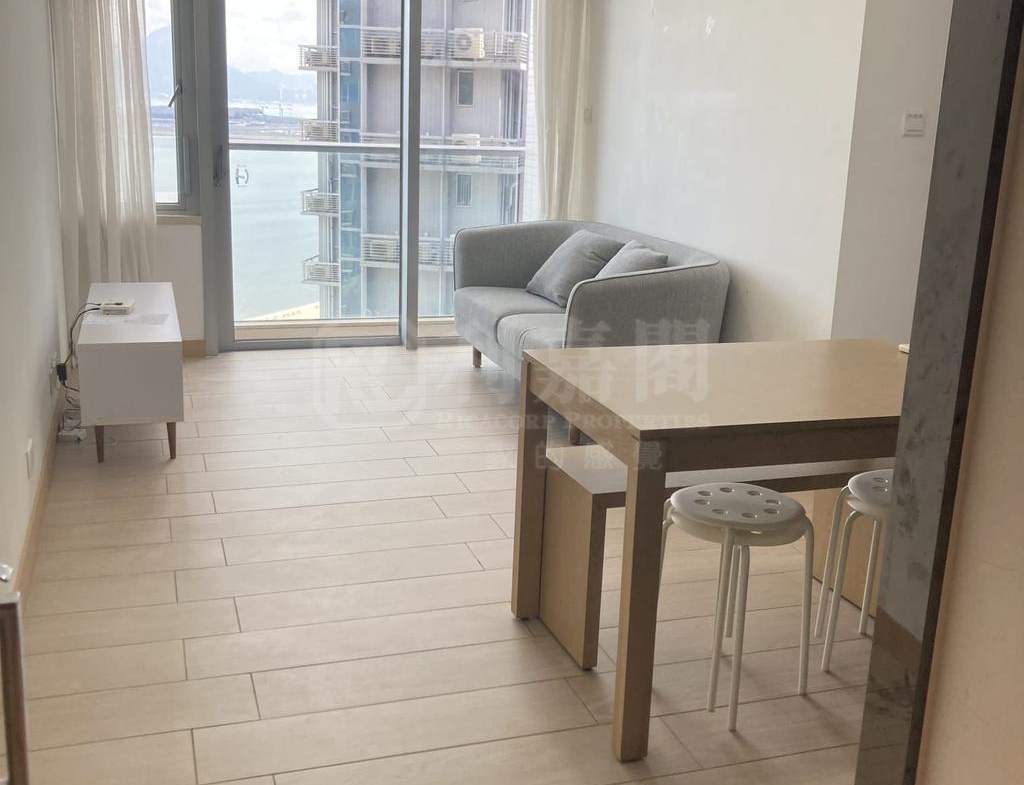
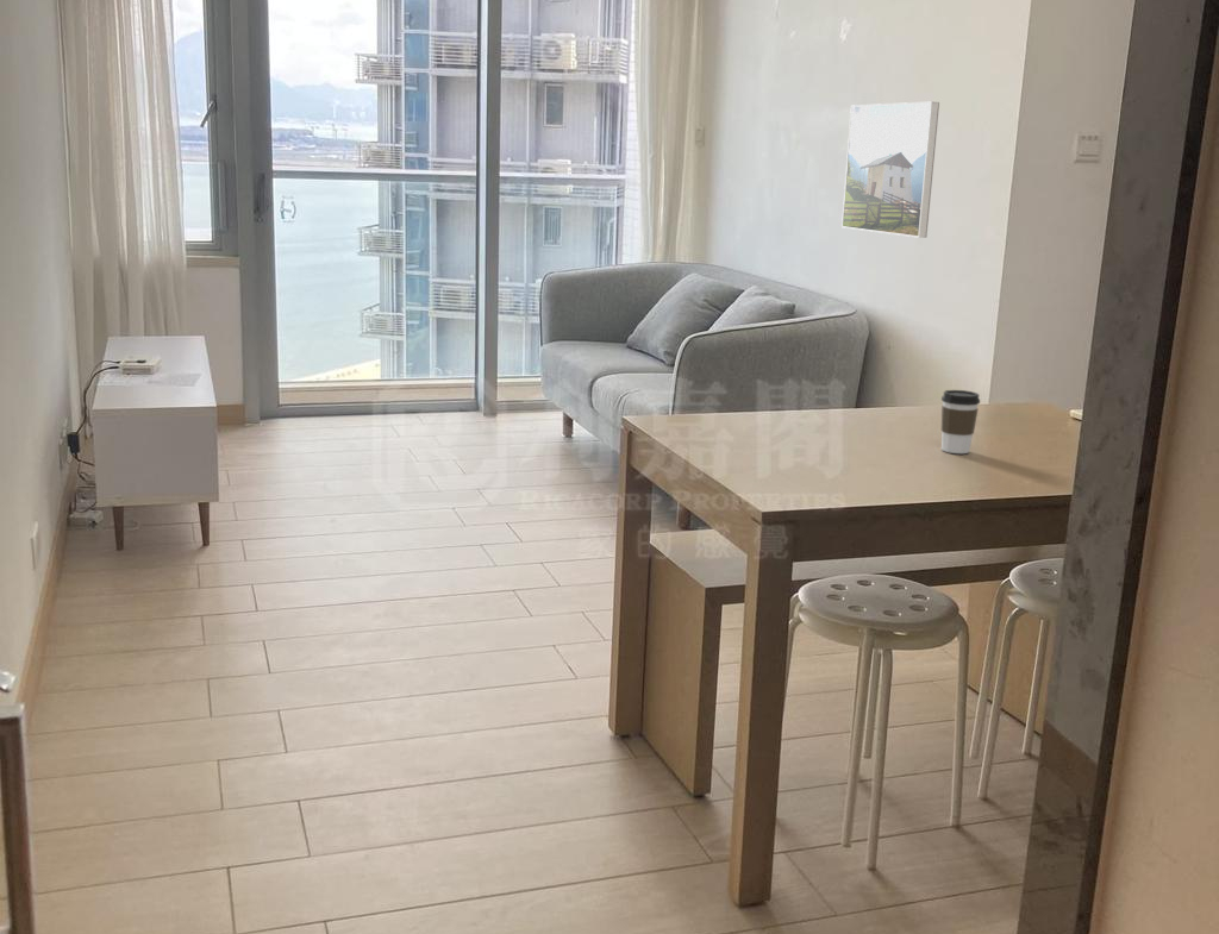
+ coffee cup (958, 421)
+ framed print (887, 168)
